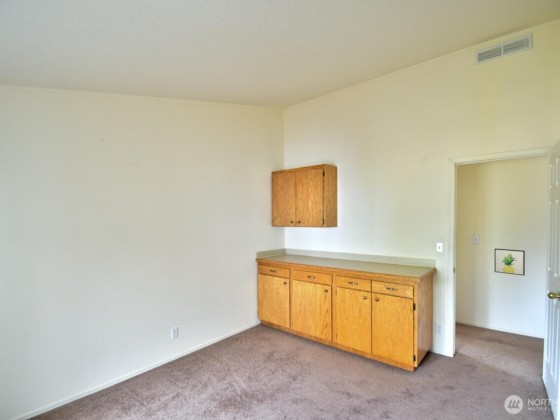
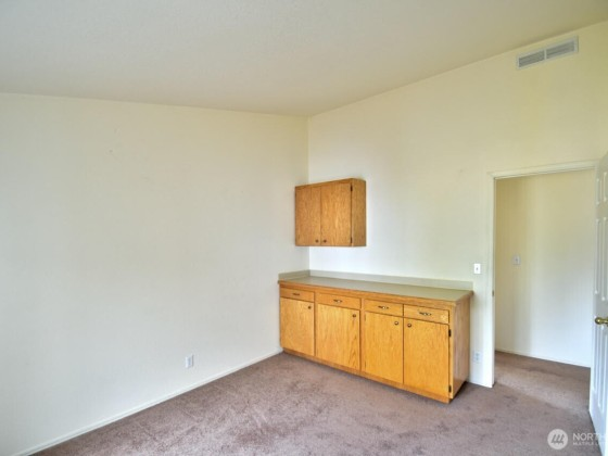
- wall art (509, 261)
